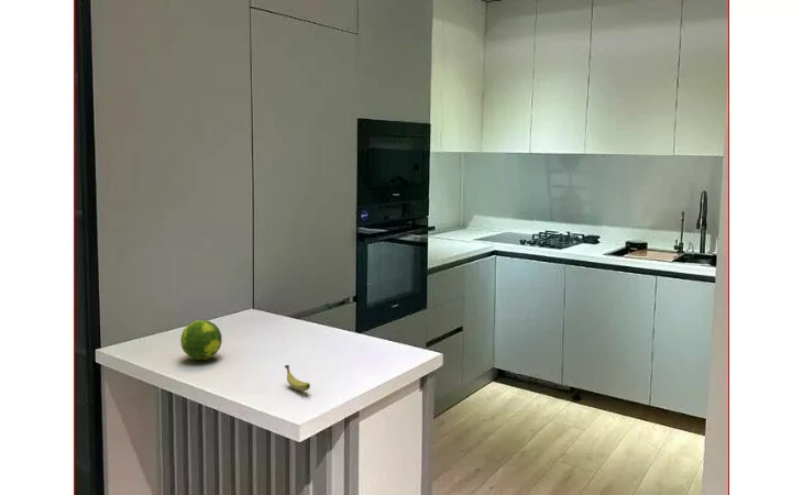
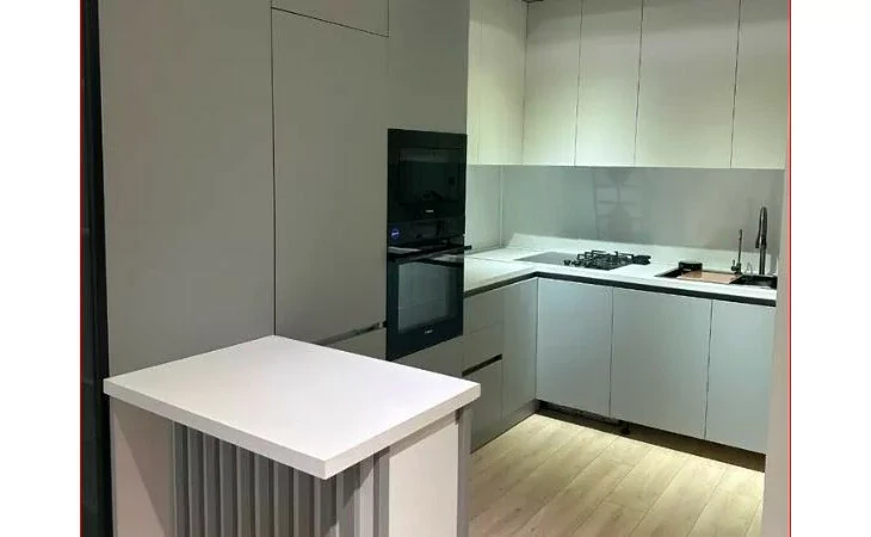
- banana (297, 380)
- fruit (201, 340)
